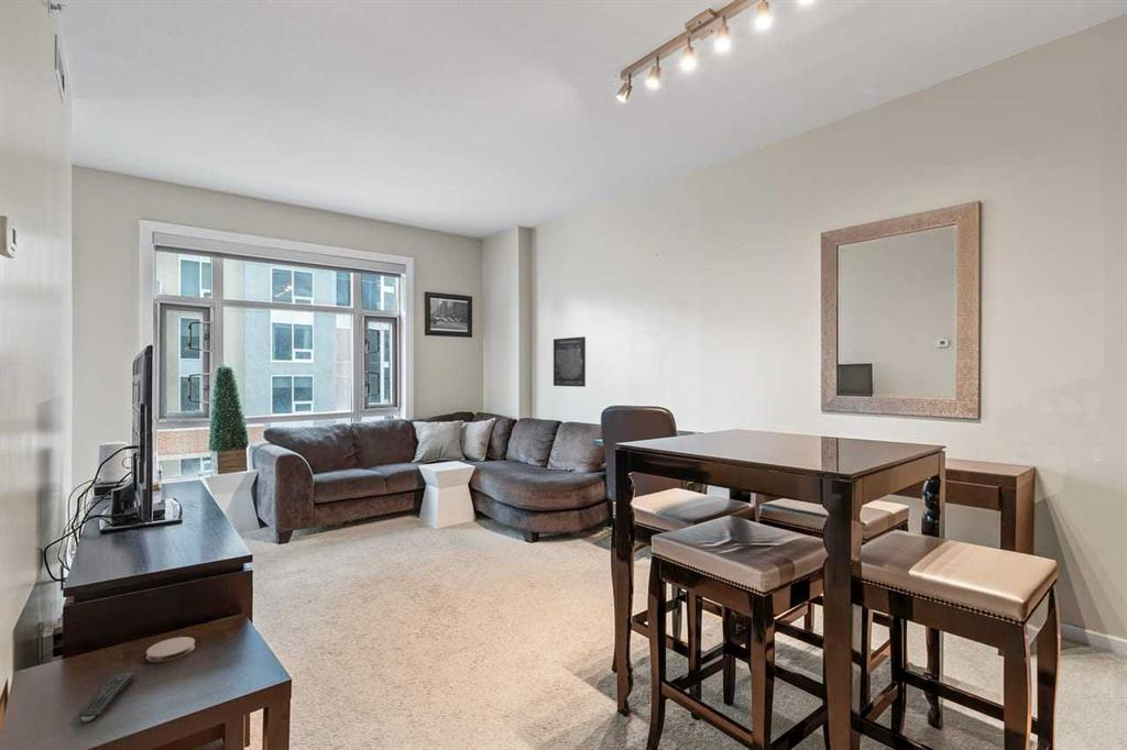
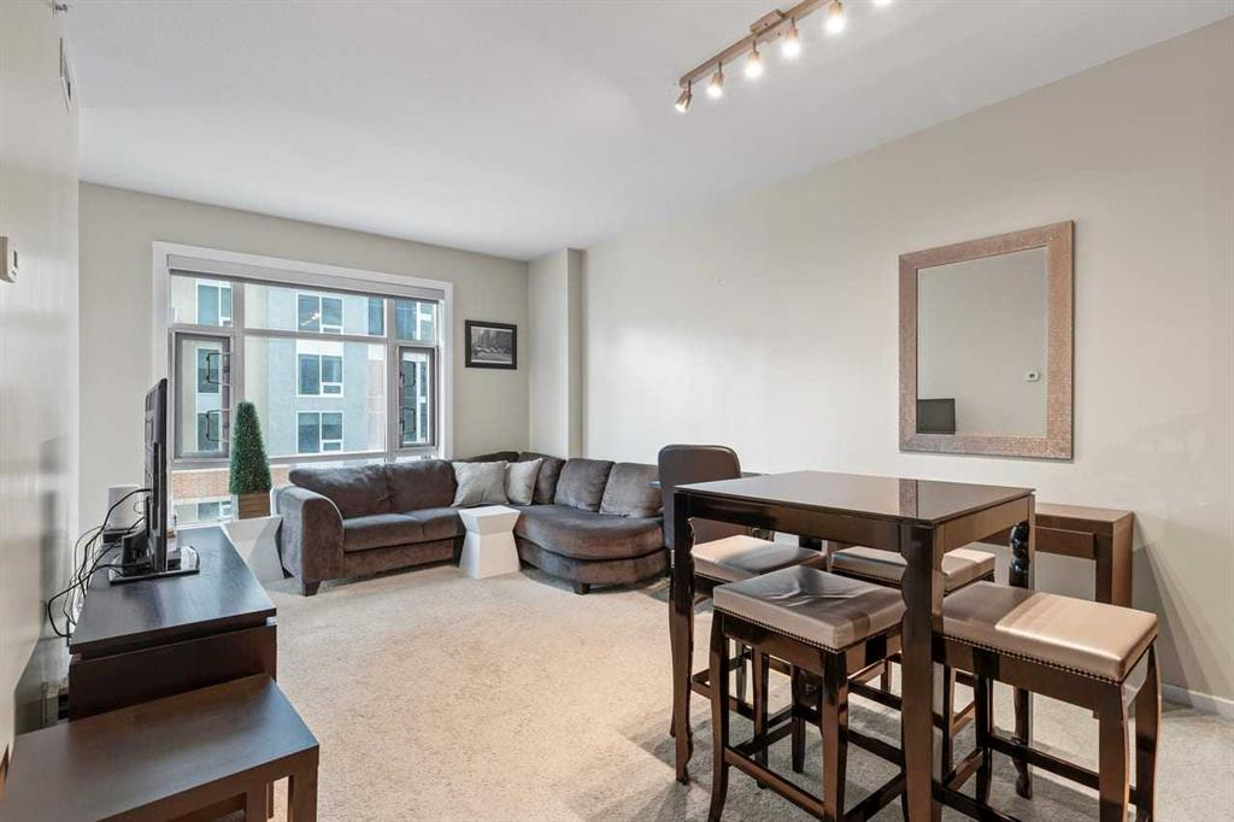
- remote control (107, 695)
- wall art (568, 362)
- coaster (171, 649)
